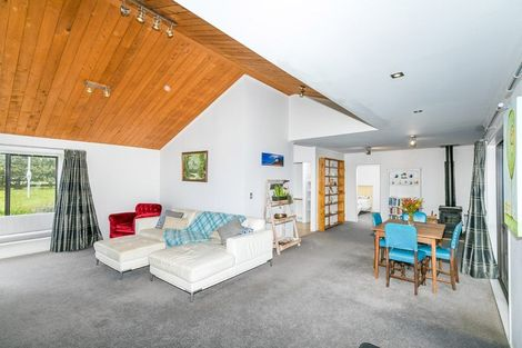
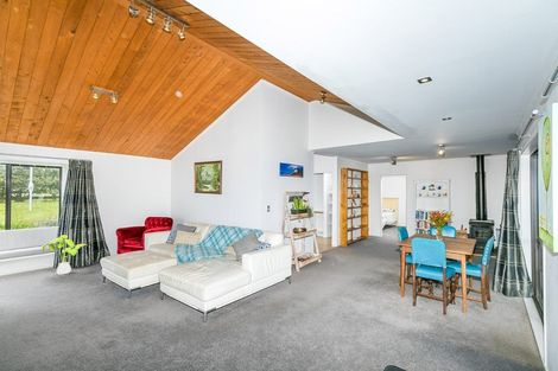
+ house plant (64, 252)
